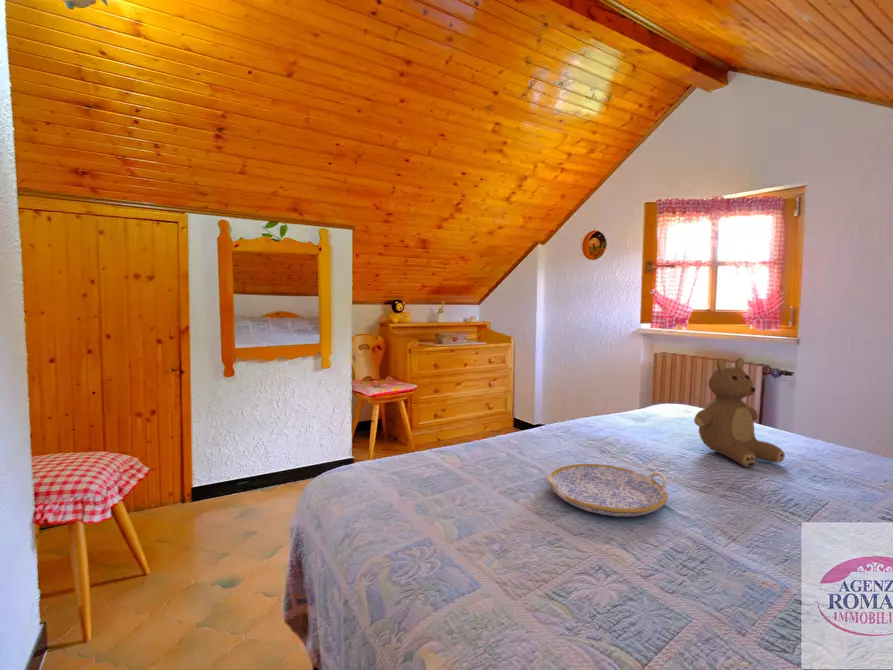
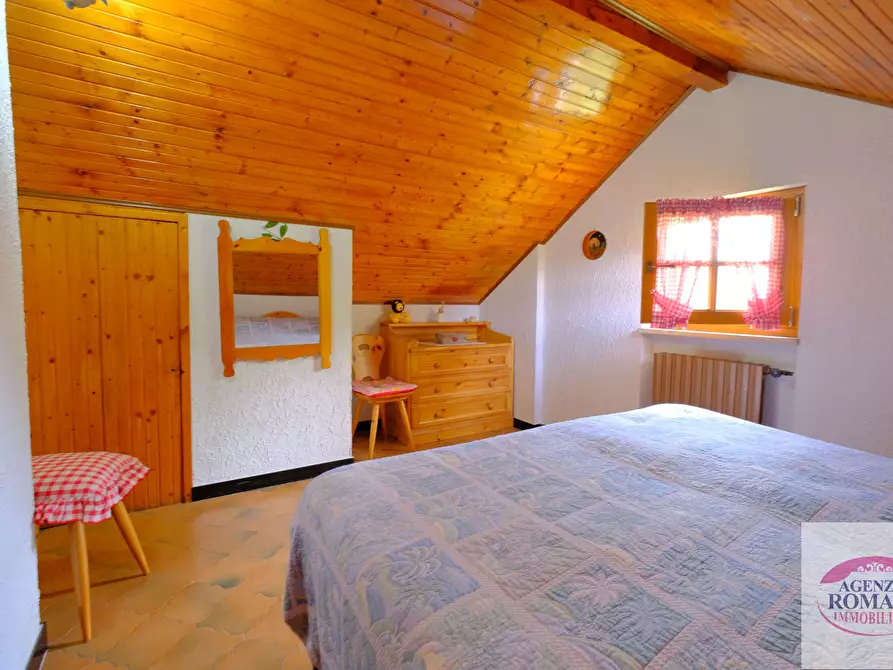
- serving tray (605, 486)
- teddy bear (740, 408)
